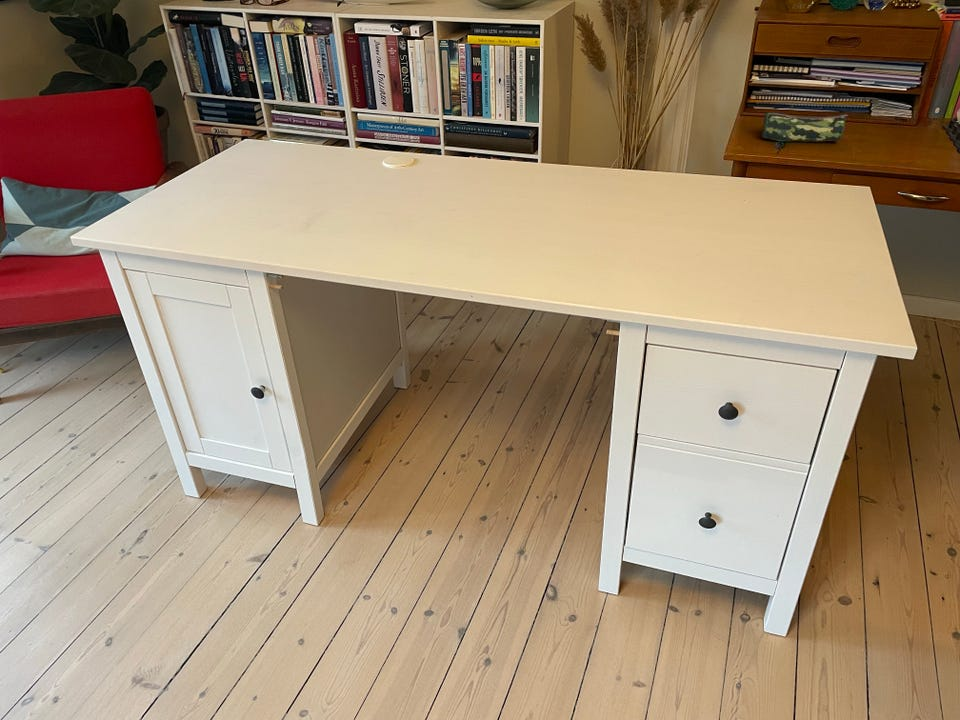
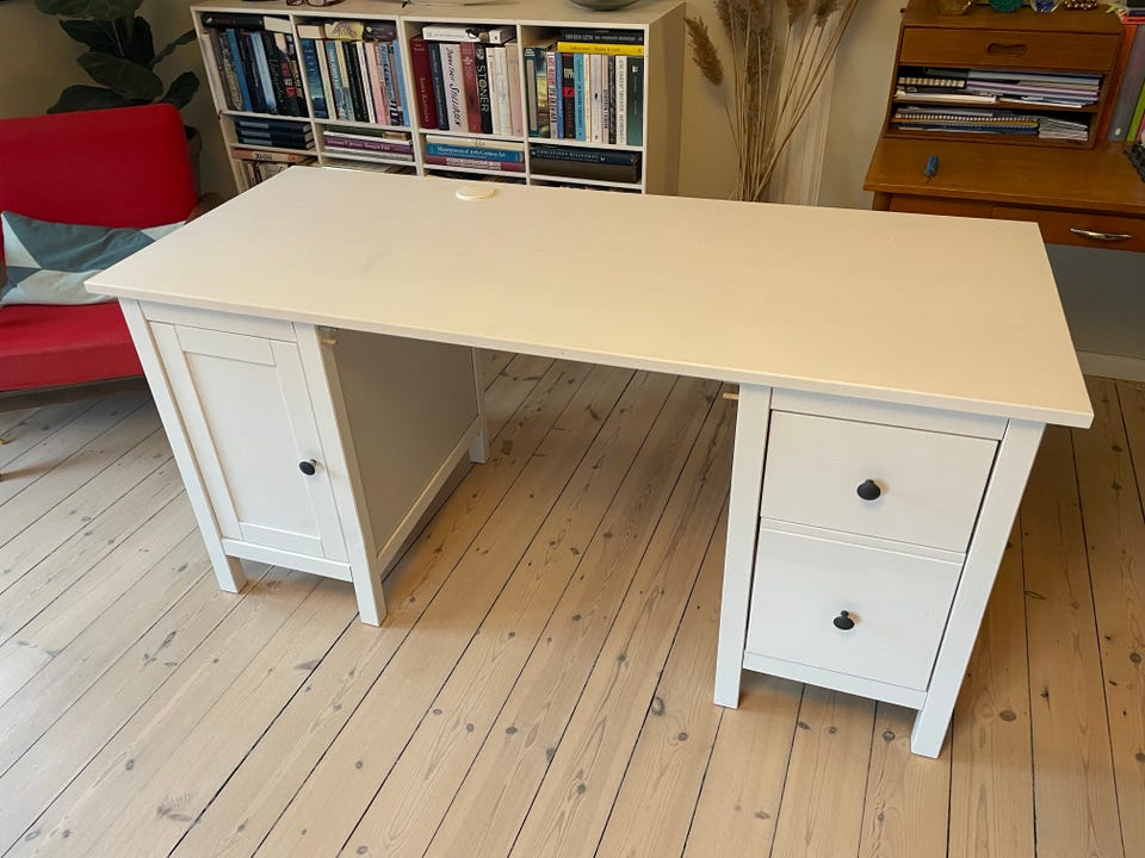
- pencil case (804, 127)
